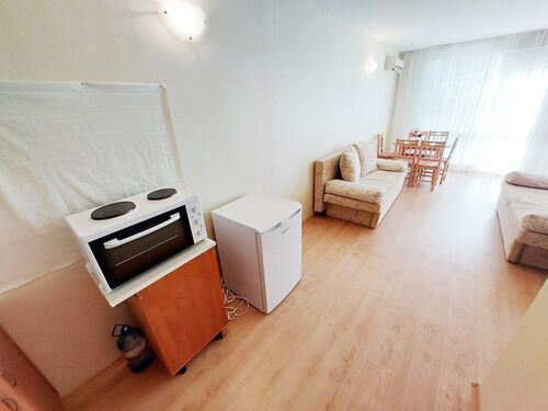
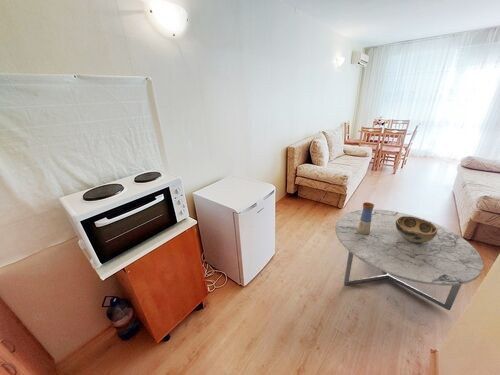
+ decorative bowl (414, 231)
+ coffee table (392, 258)
+ vase (365, 218)
